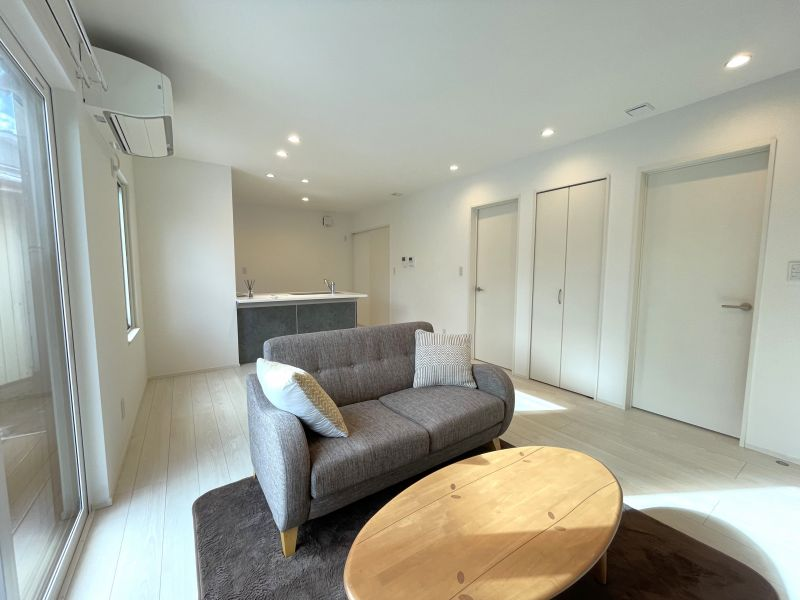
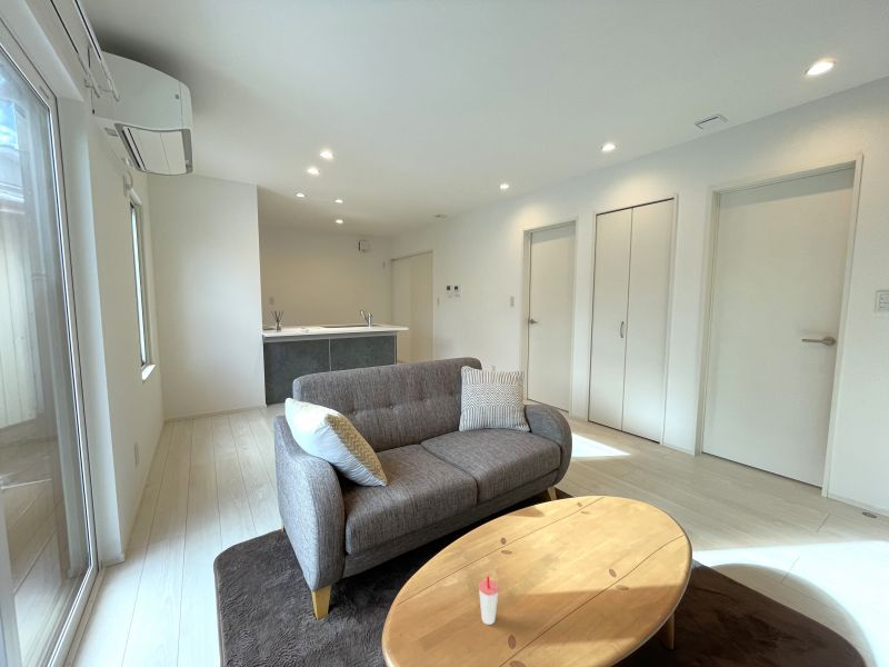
+ cup (488, 597)
